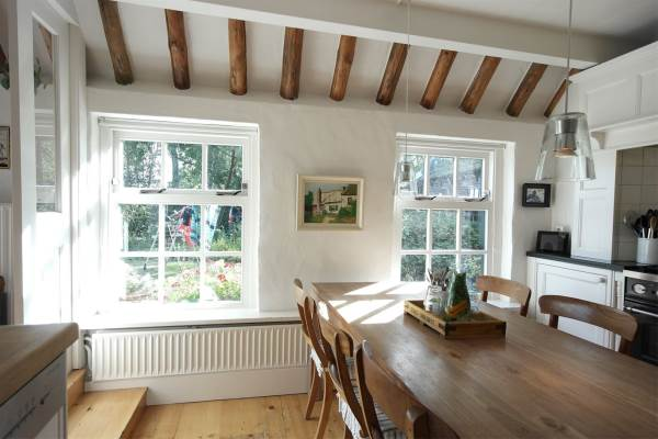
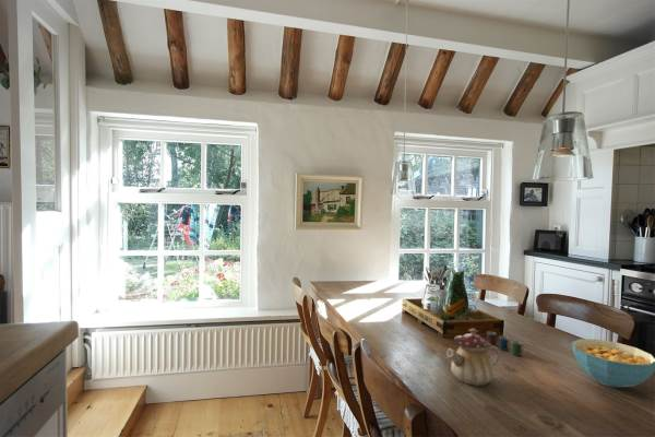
+ cup (504, 340)
+ teapot (475, 353)
+ cereal bowl (611, 366)
